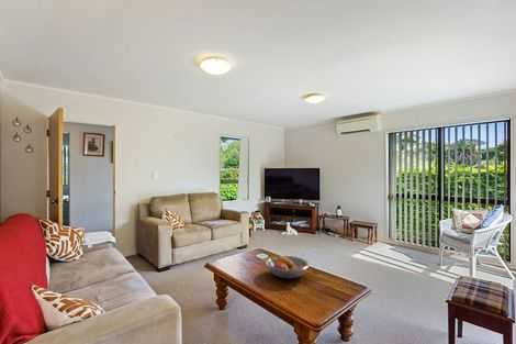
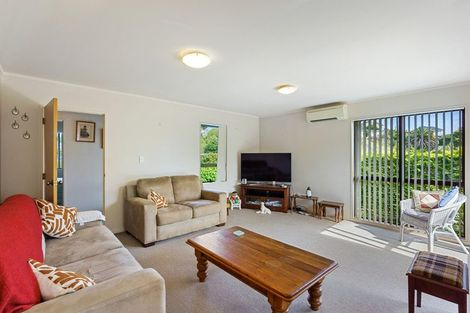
- fruit bowl (287, 266)
